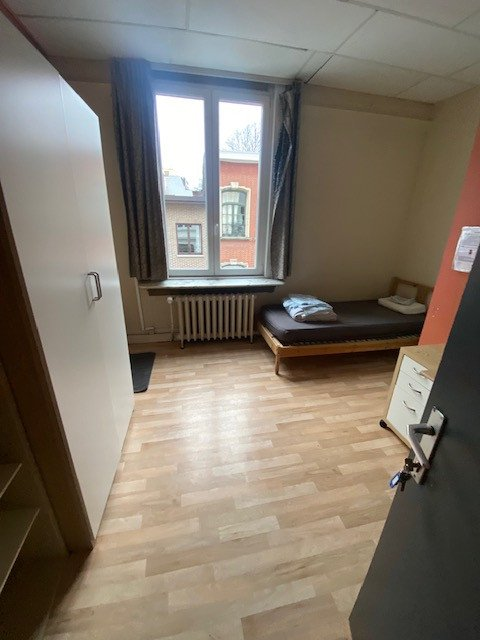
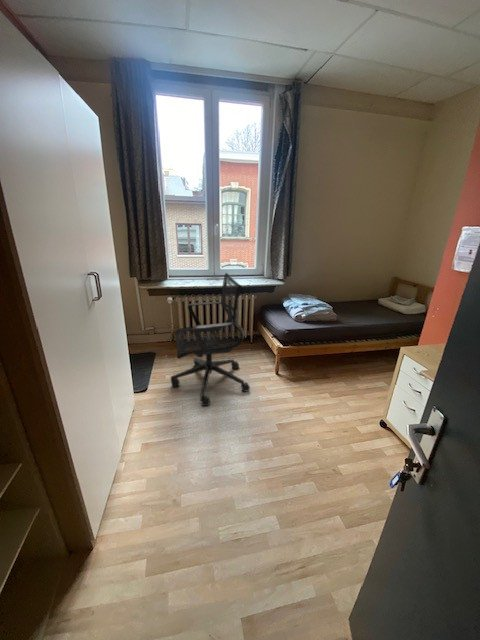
+ office chair (207, 333)
